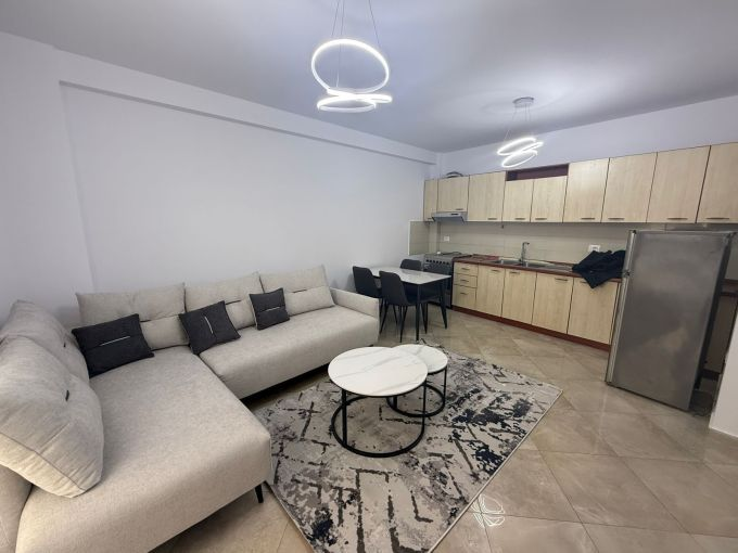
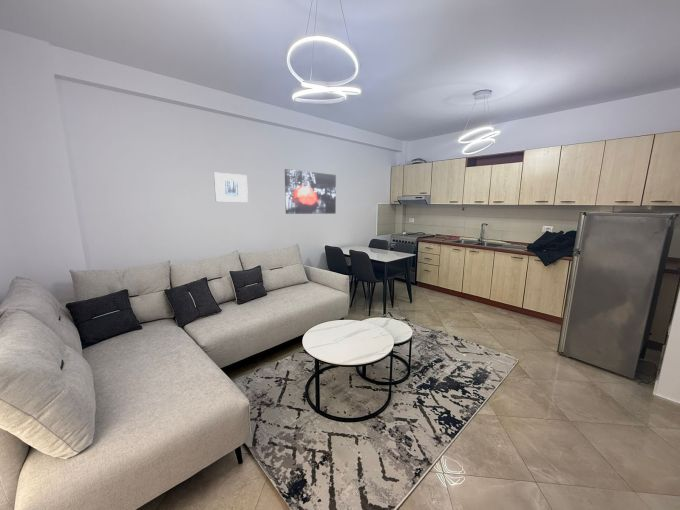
+ wall art (231, 188)
+ wall art (312, 193)
